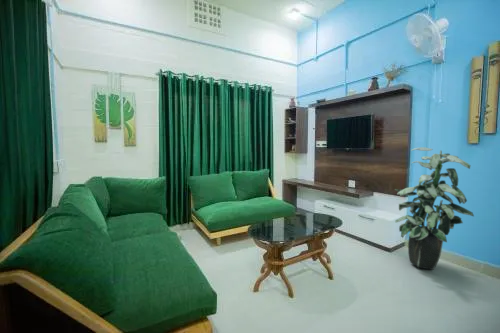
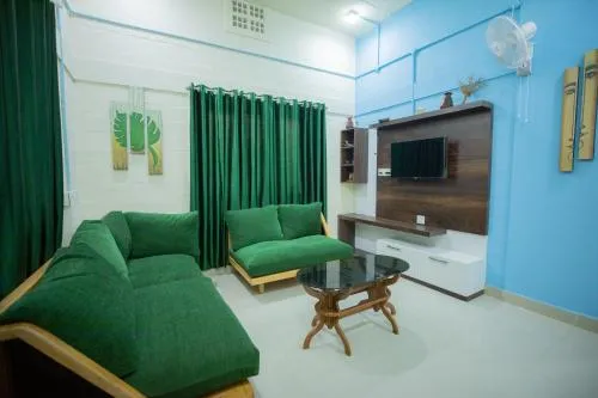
- indoor plant (427, 207)
